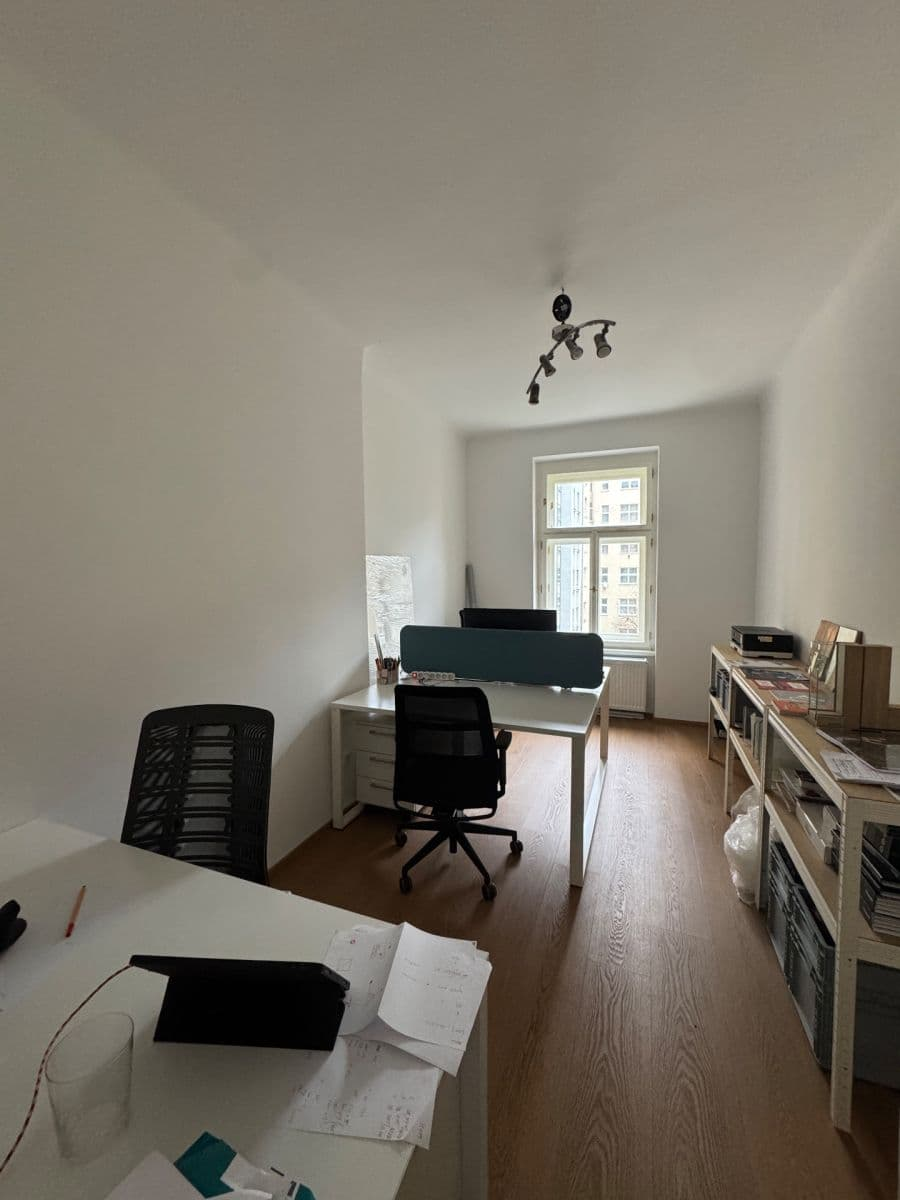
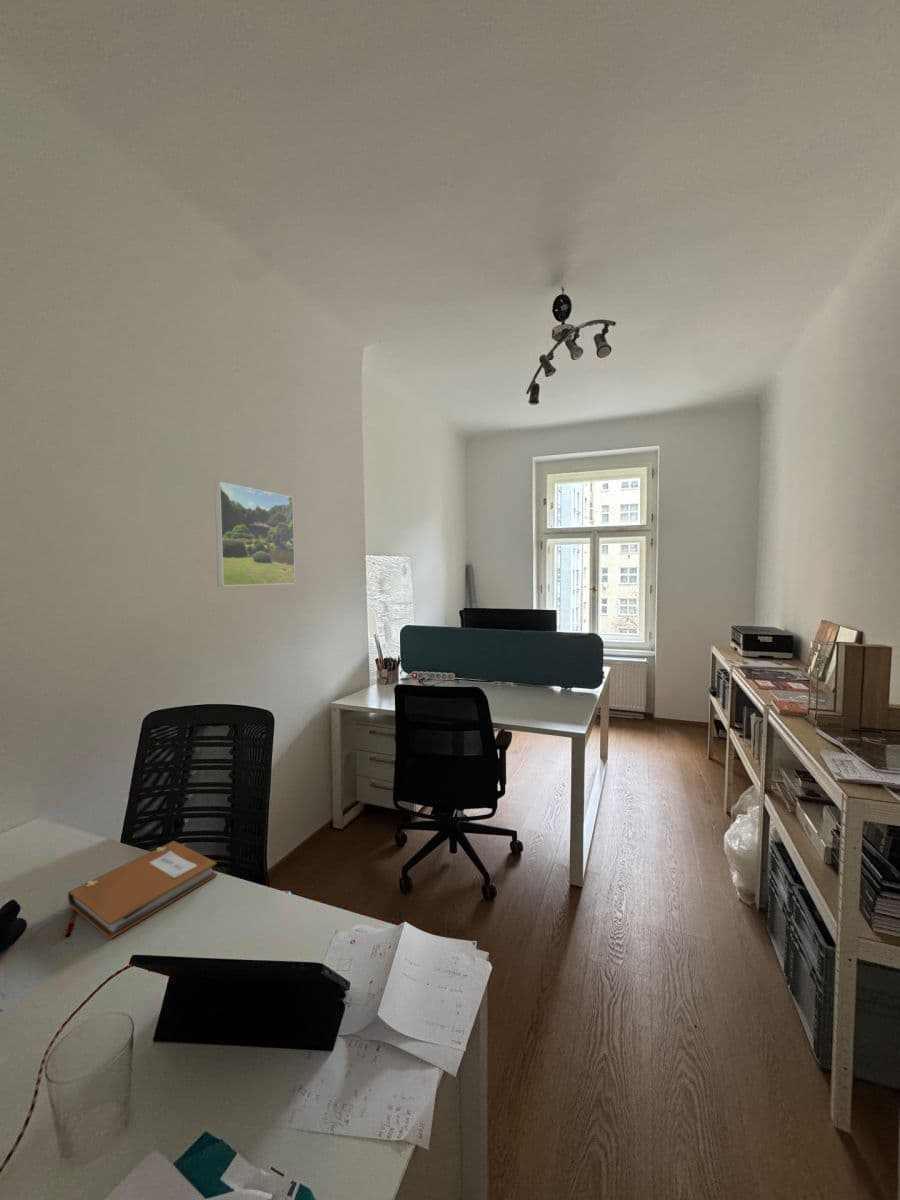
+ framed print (258, 537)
+ notebook (148, 881)
